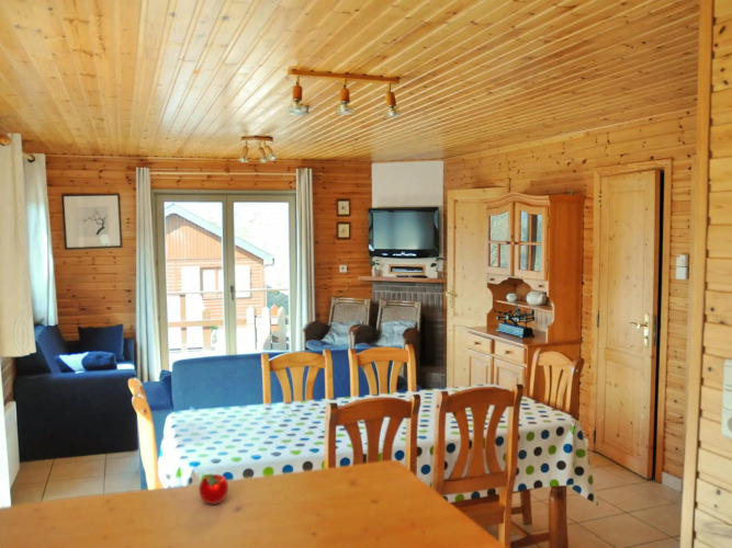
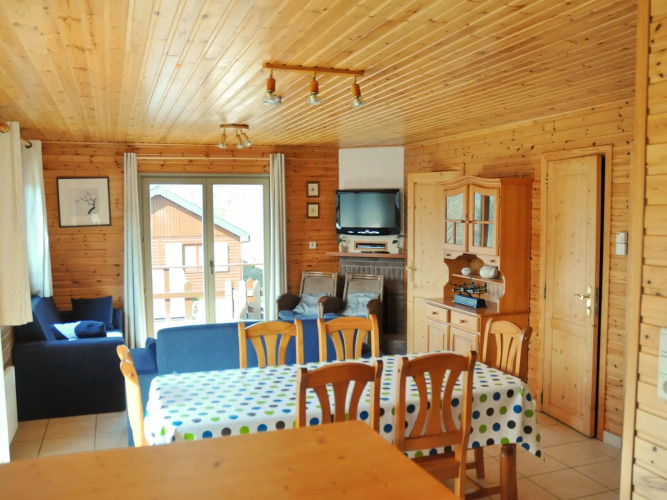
- apple (213, 488)
